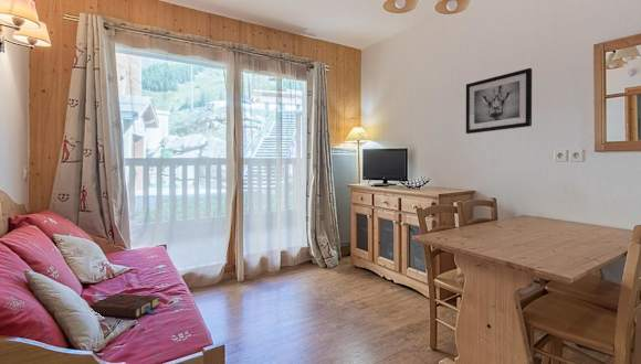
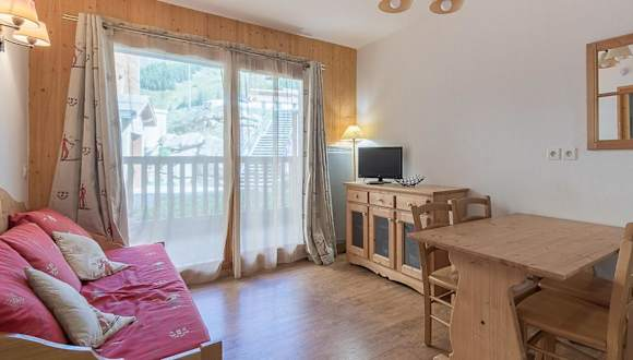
- wall art (496, 104)
- book (129, 304)
